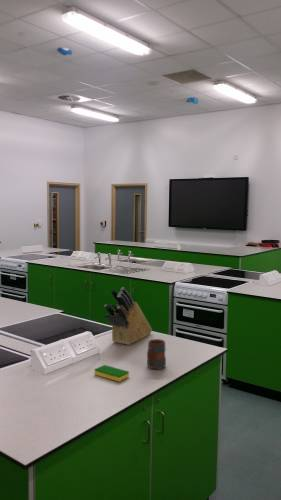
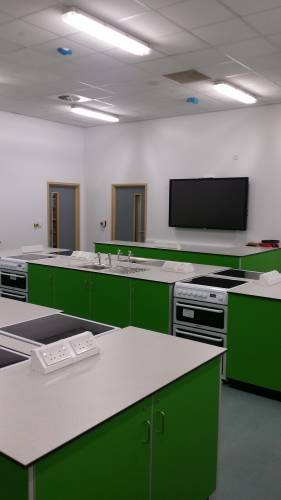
- dish sponge (111, 372)
- mug (154, 354)
- knife block (128, 312)
